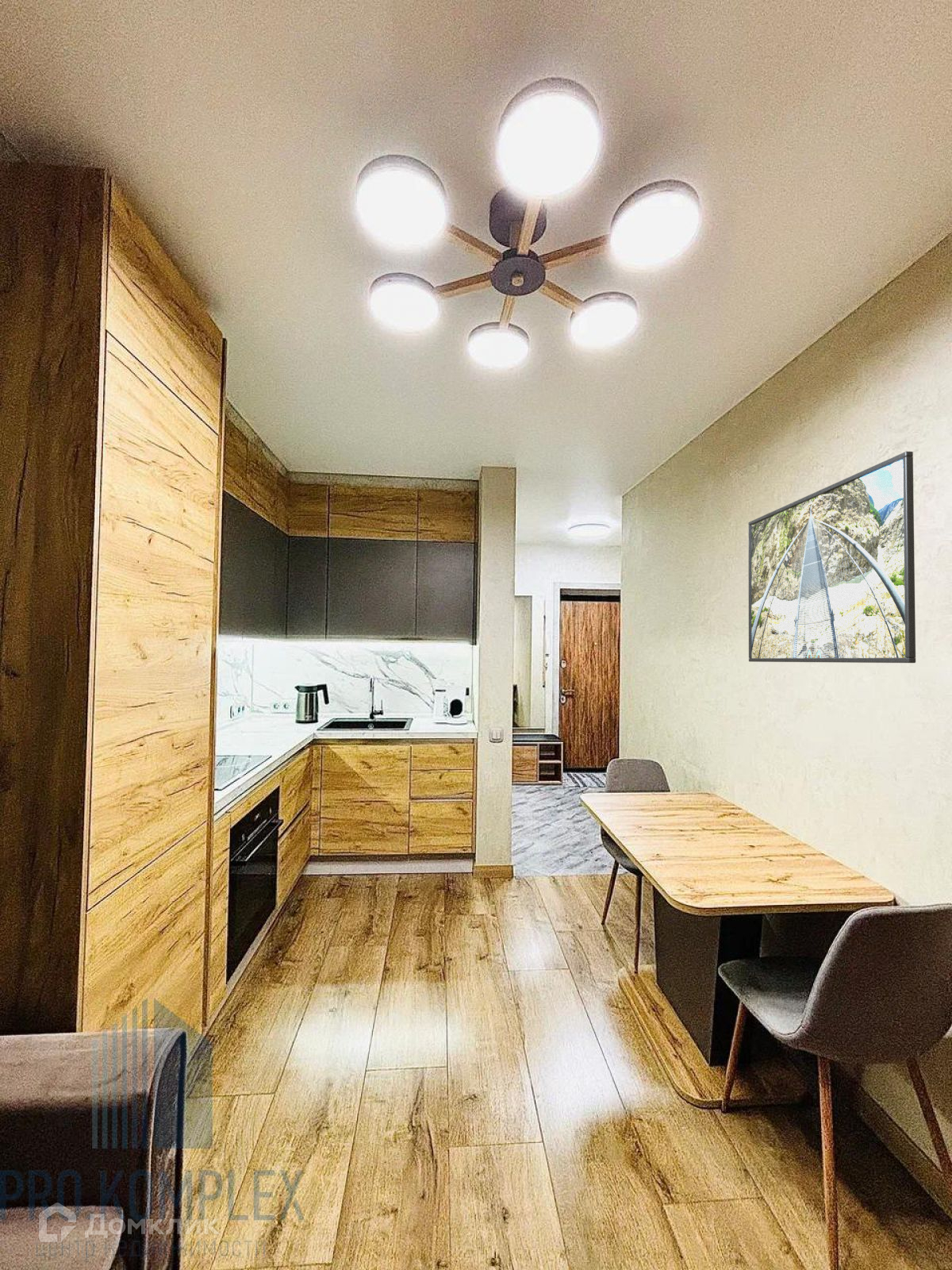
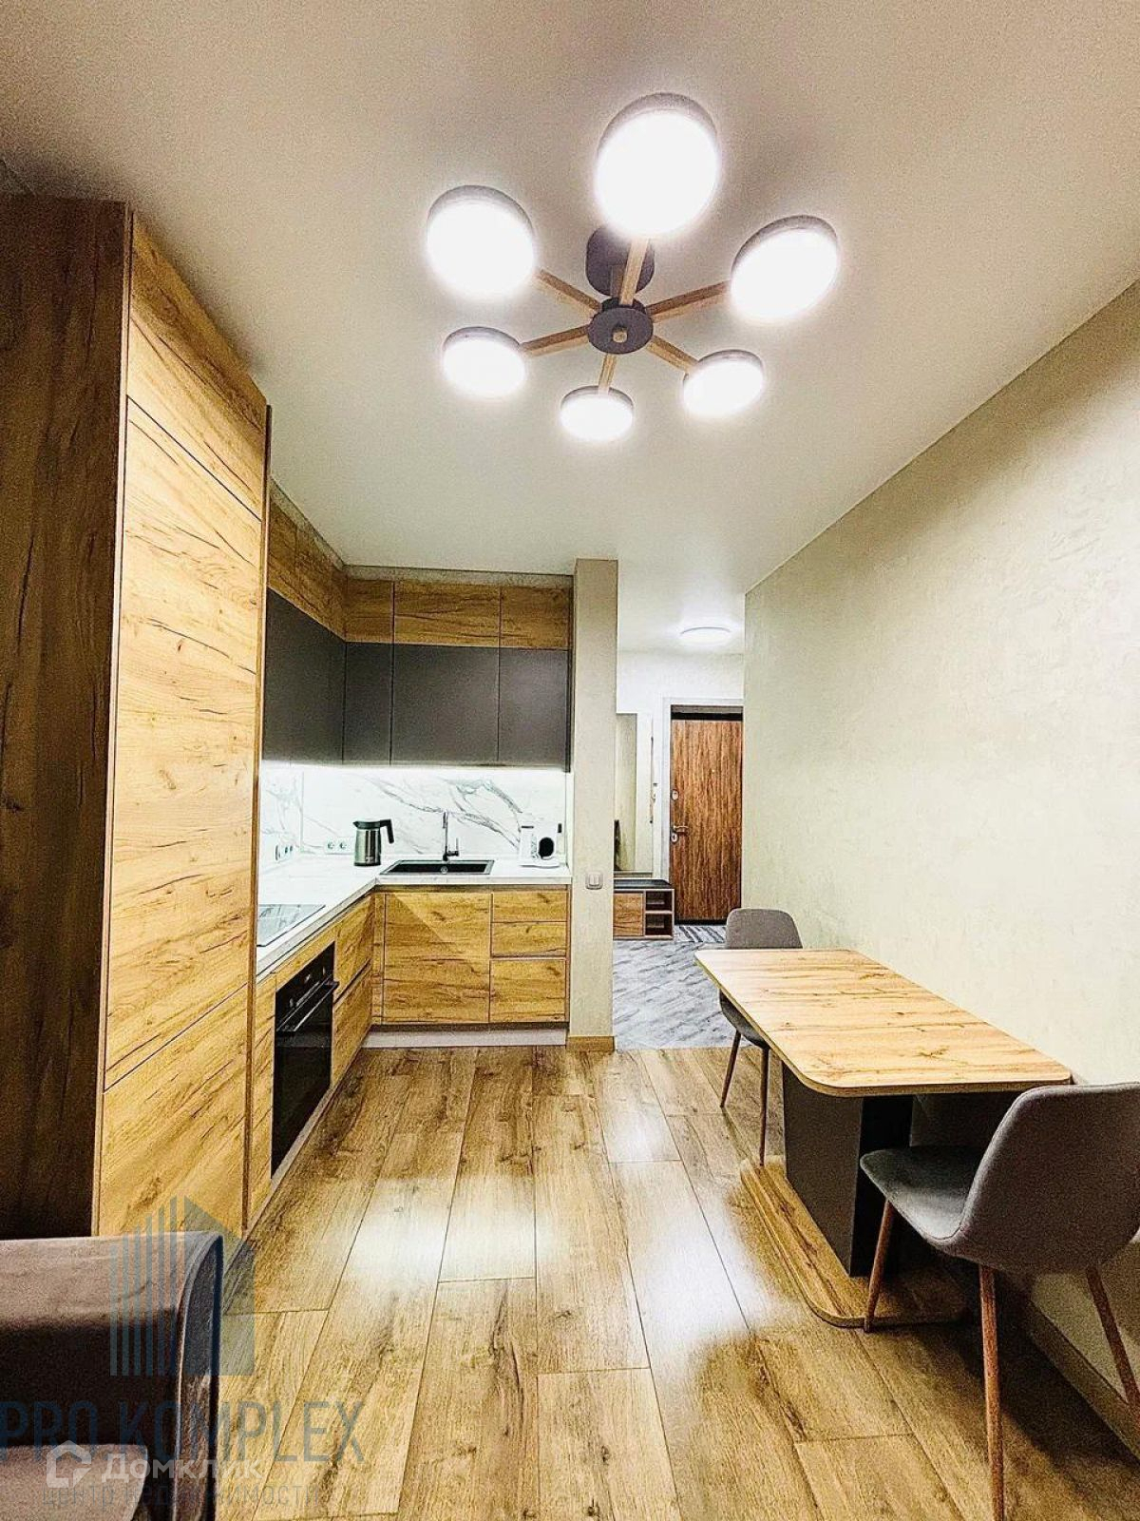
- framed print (814, 577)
